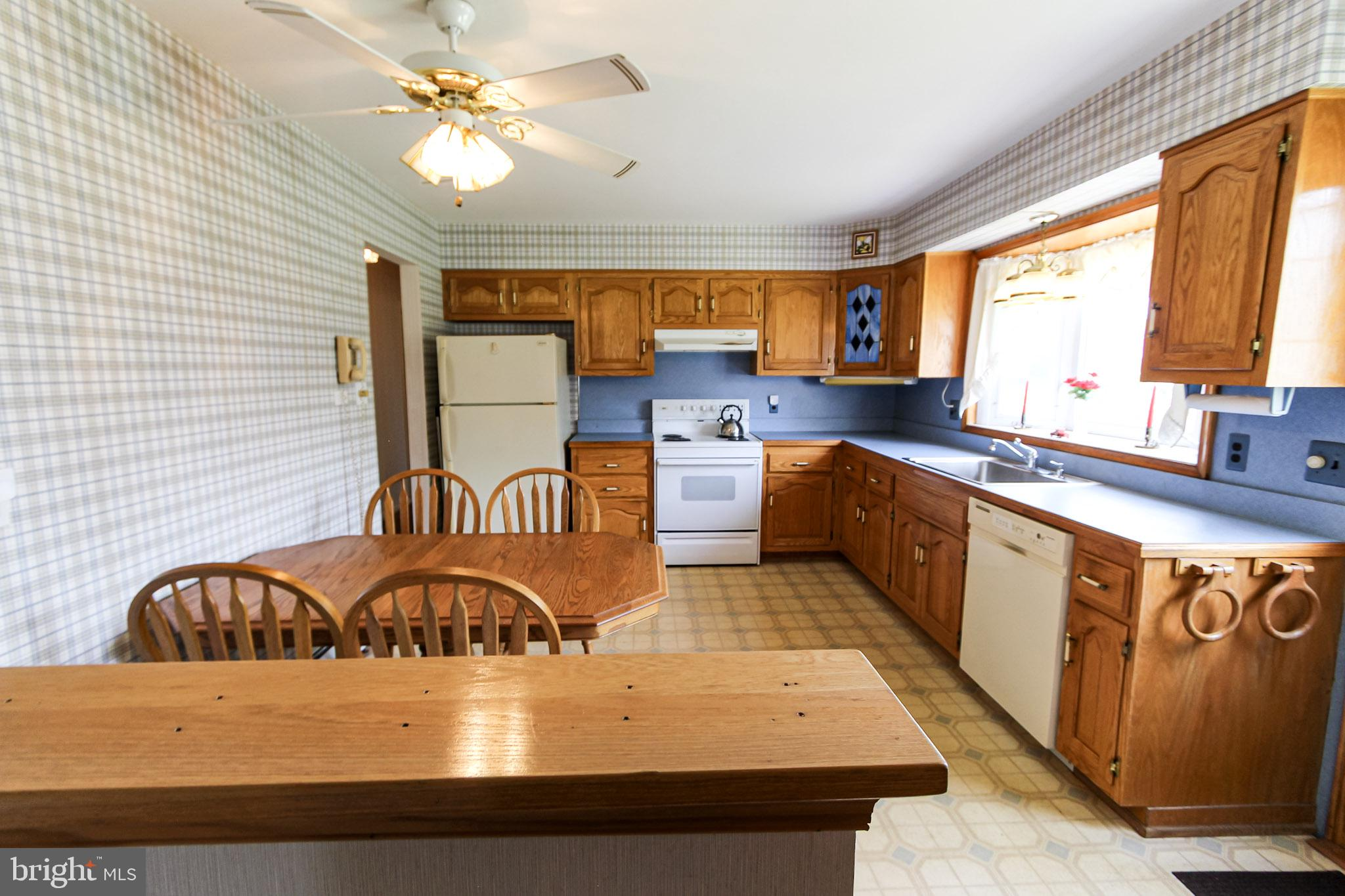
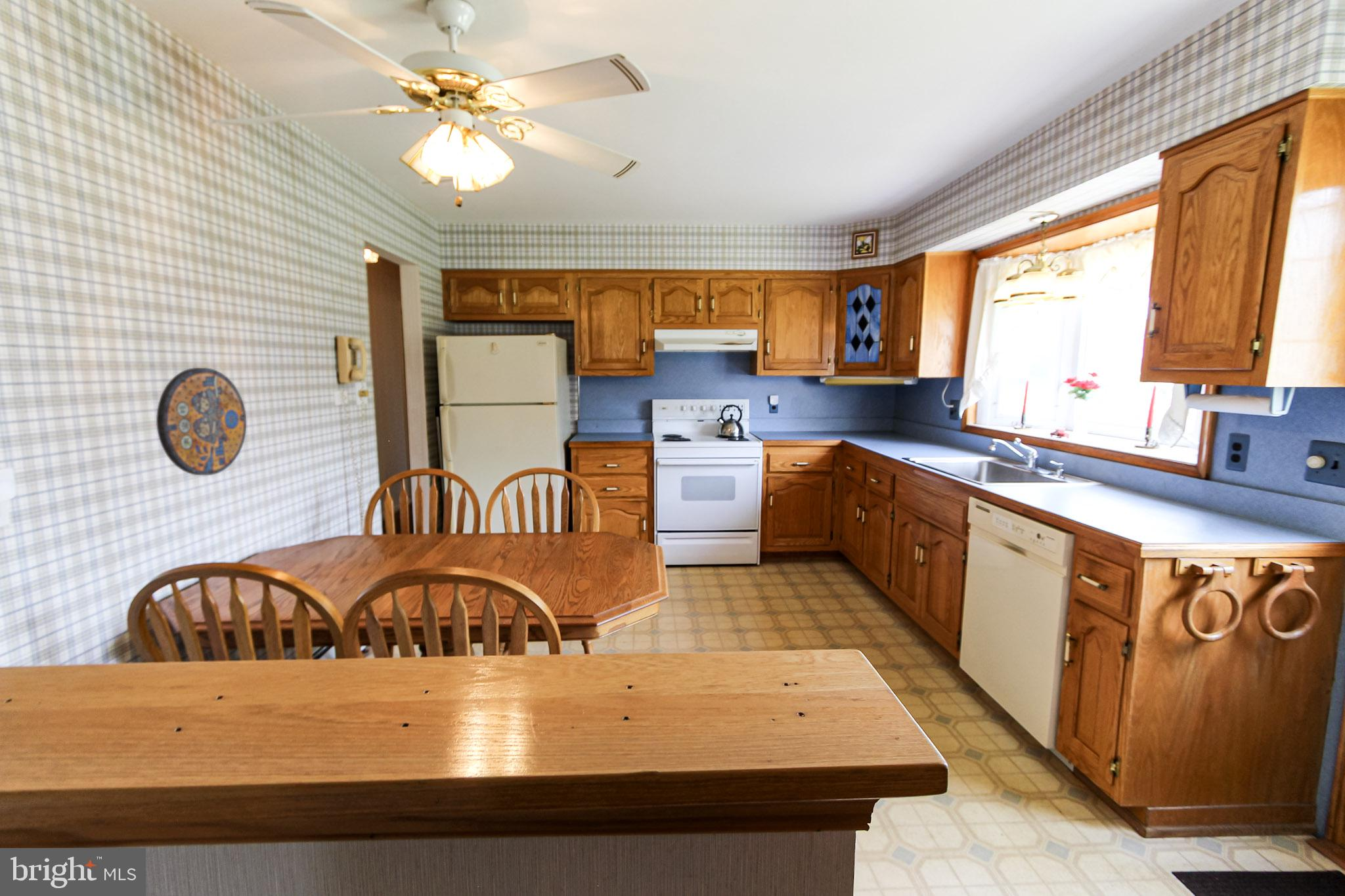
+ manhole cover (206, 421)
